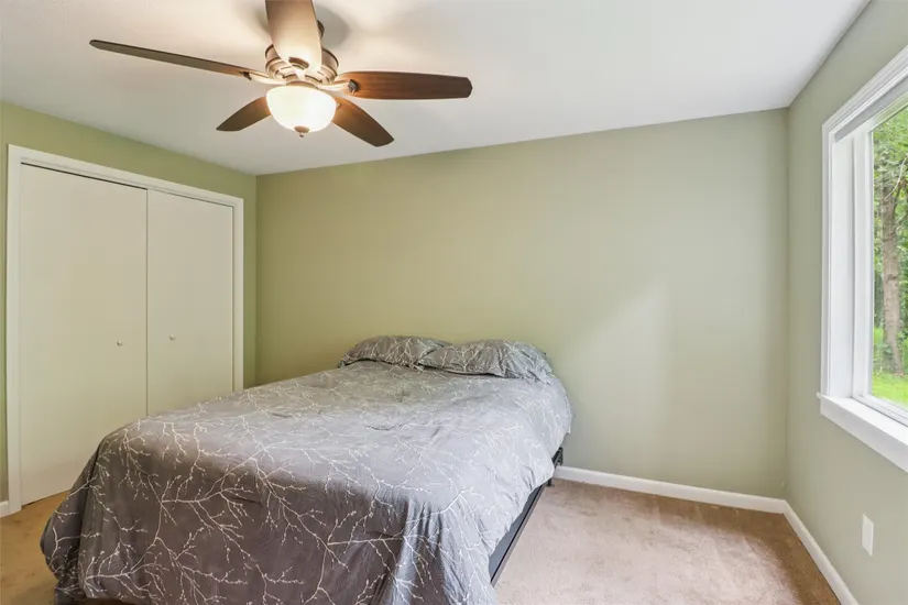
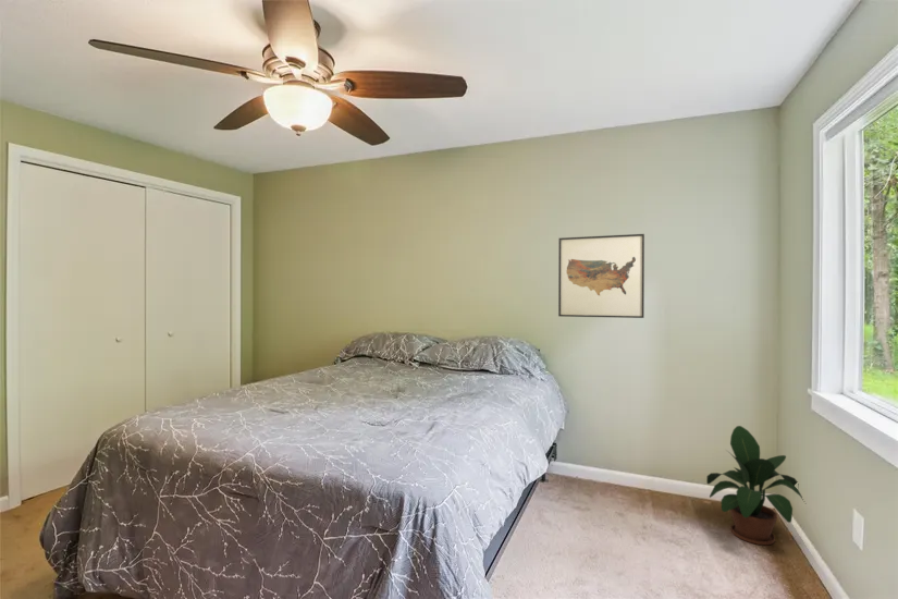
+ potted plant (755, 484)
+ wall art (600, 277)
